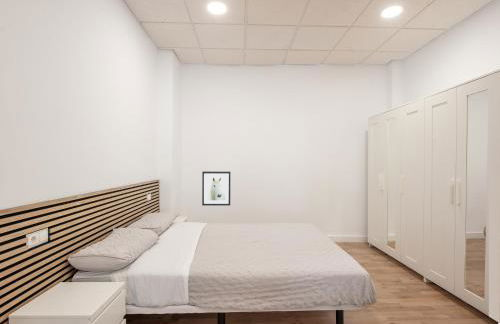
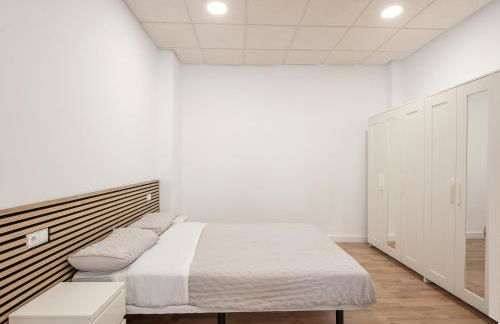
- wall art (216, 188)
